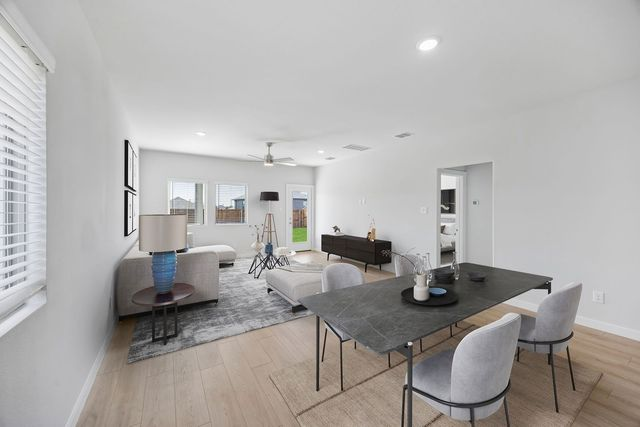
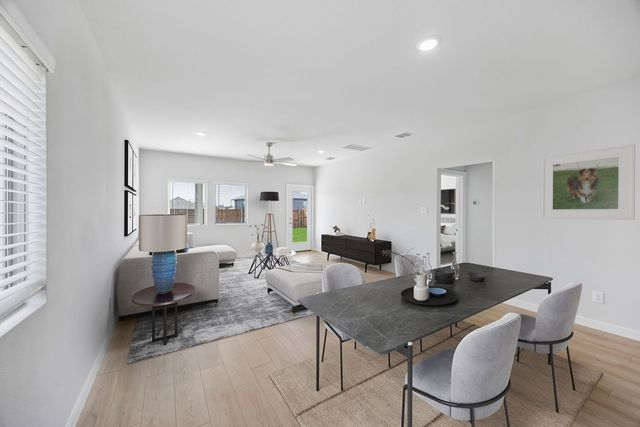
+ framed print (583, 185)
